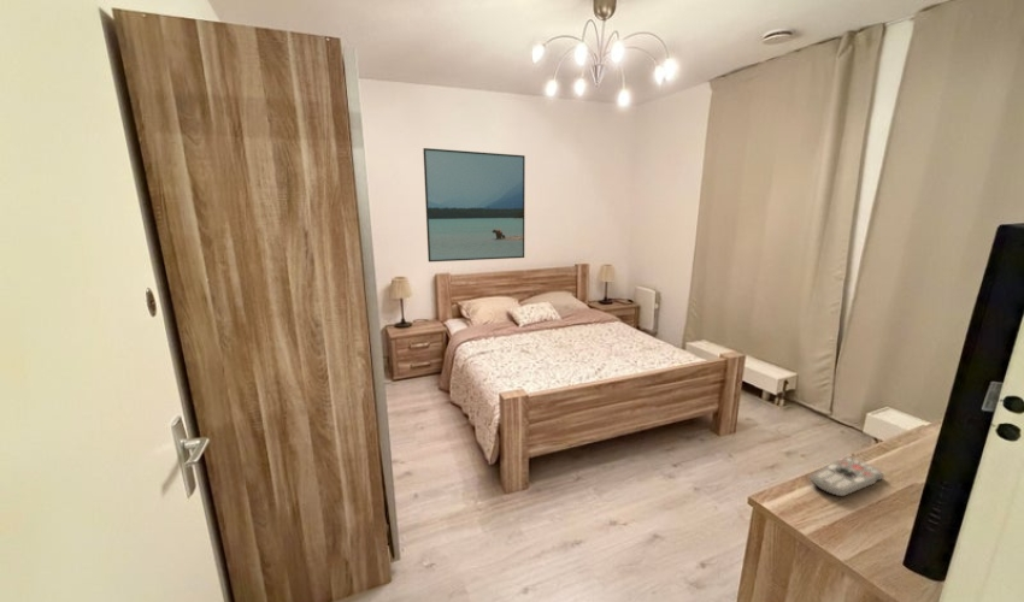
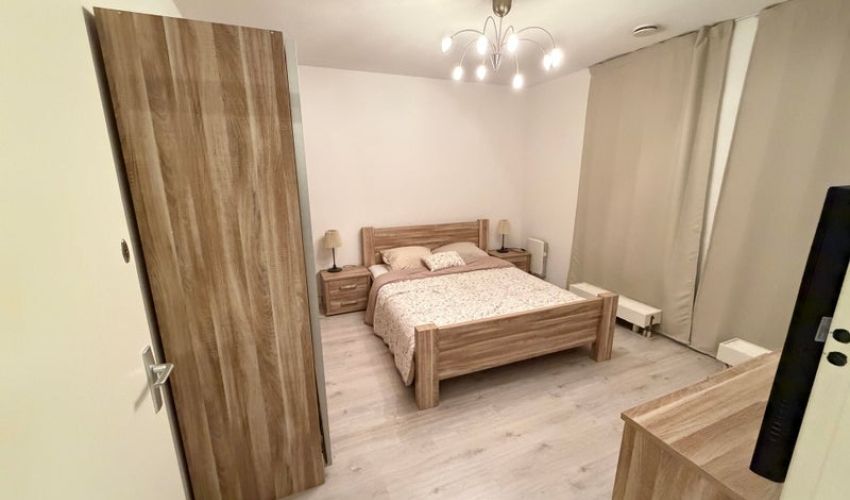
- remote control (844, 476)
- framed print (477, 207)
